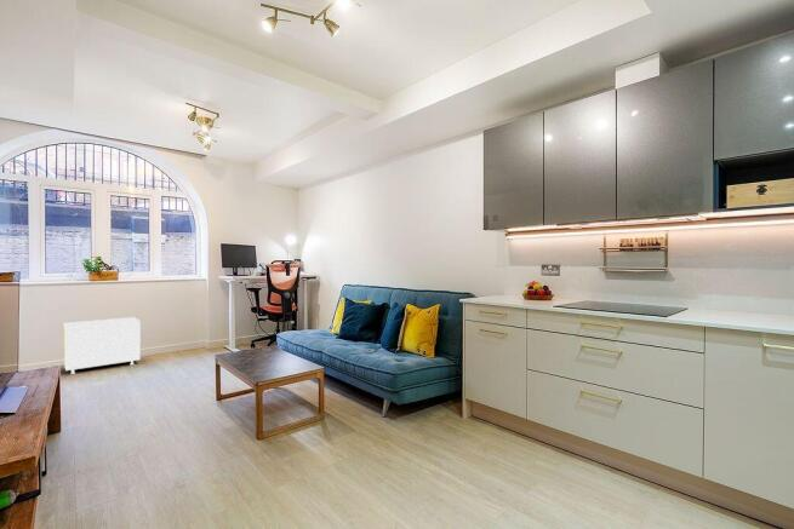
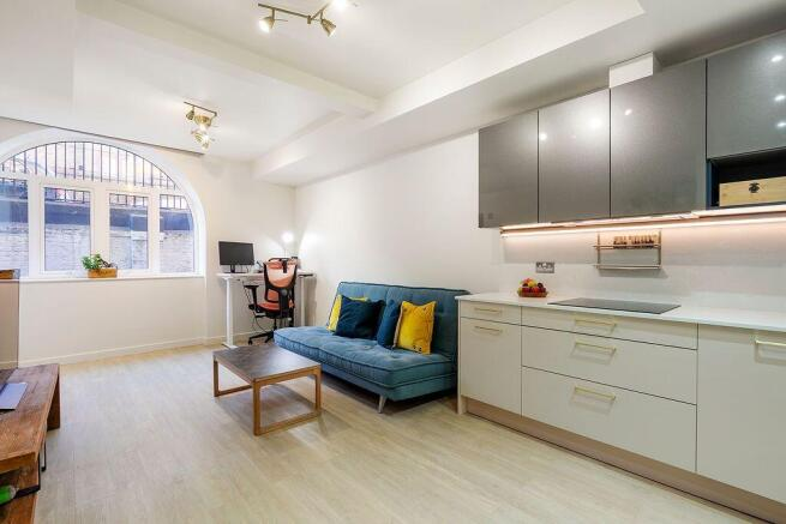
- storage bench (102, 344)
